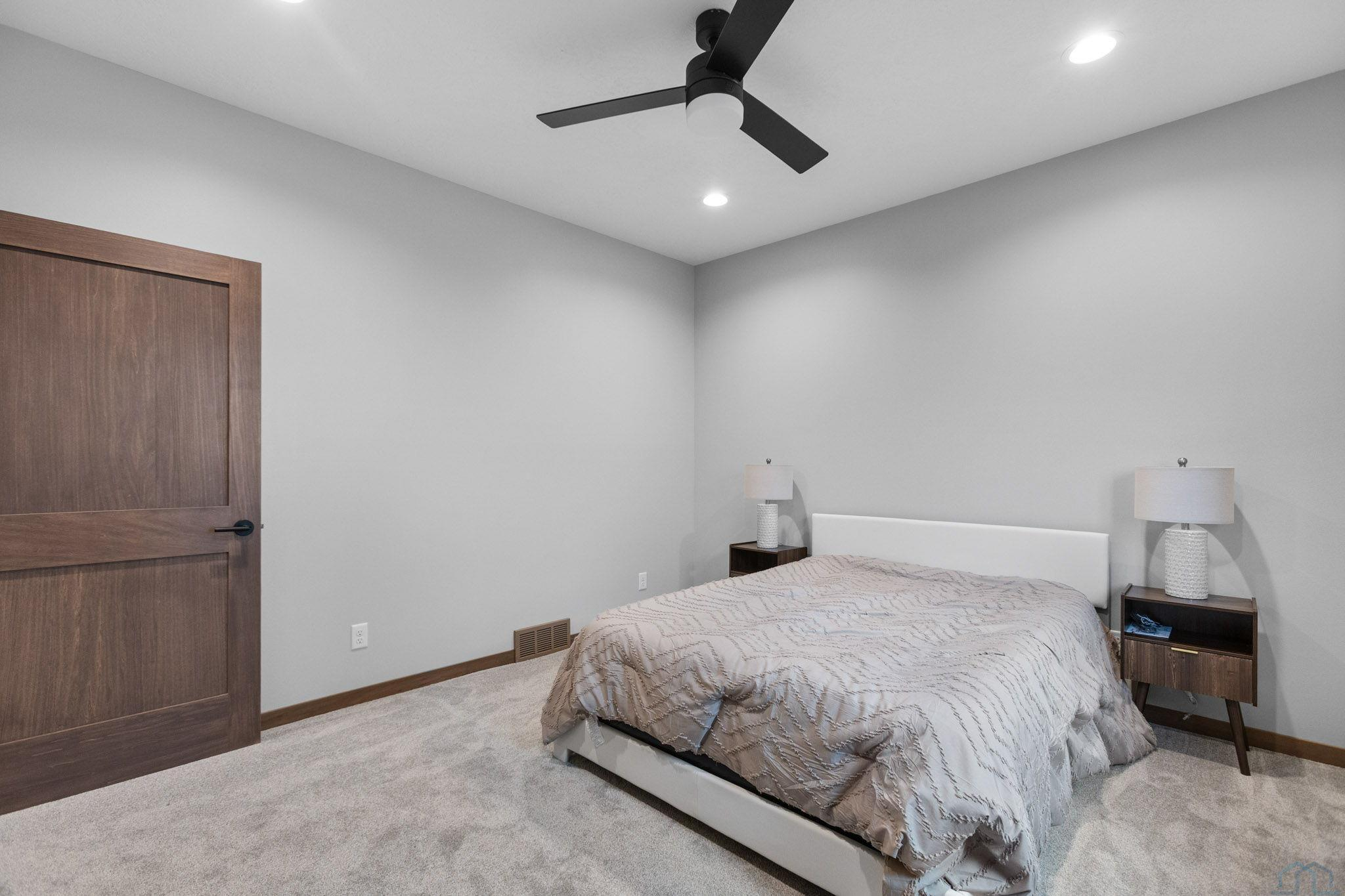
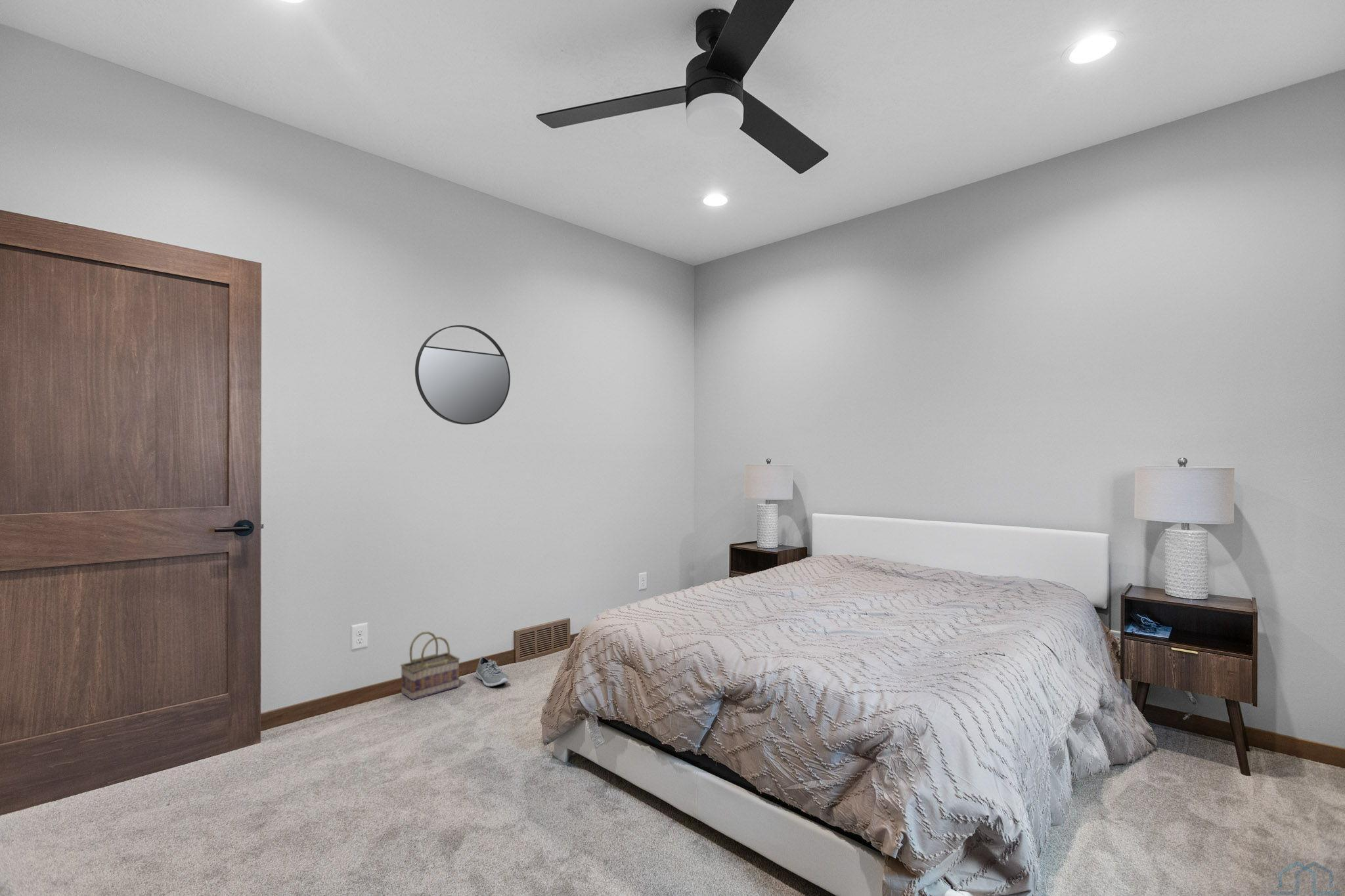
+ home mirror (465, 375)
+ basket (430, 662)
+ sneaker (490, 671)
